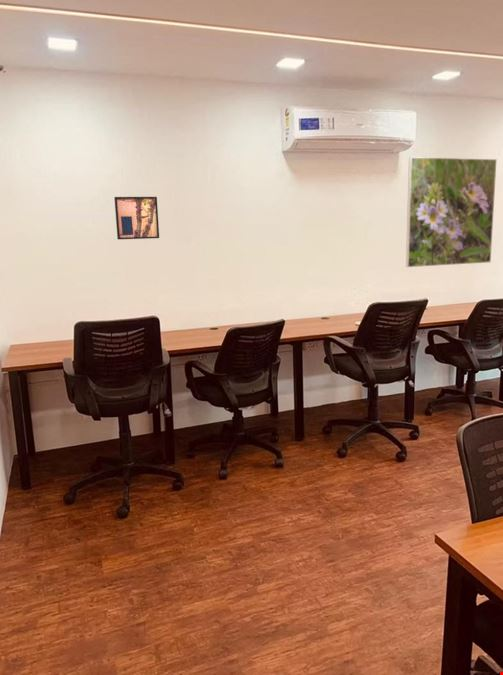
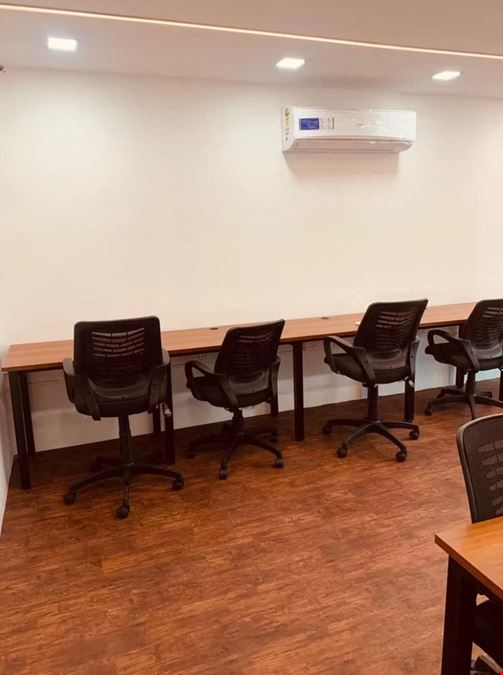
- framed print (451, 212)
- wall art (137, 218)
